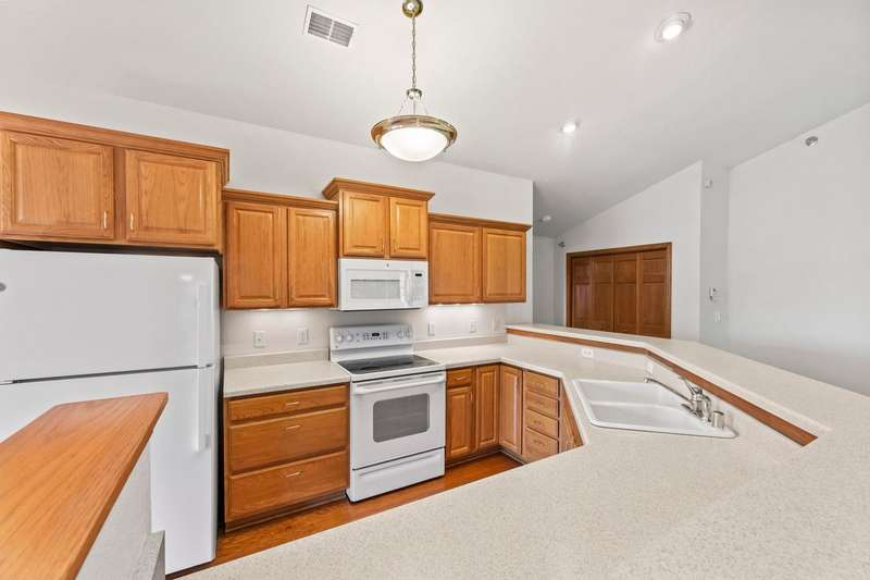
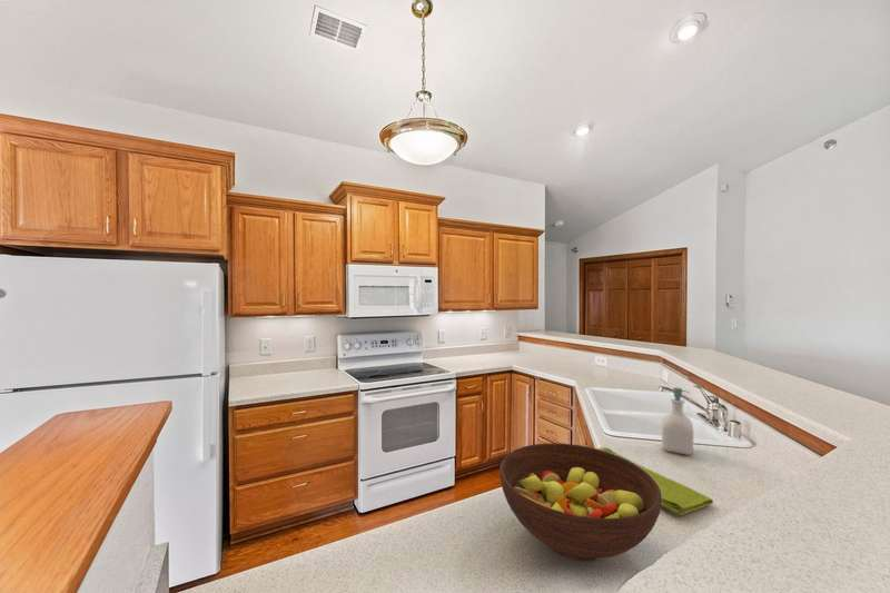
+ soap bottle (676, 418)
+ dish towel (642, 468)
+ fruit bowl (574, 507)
